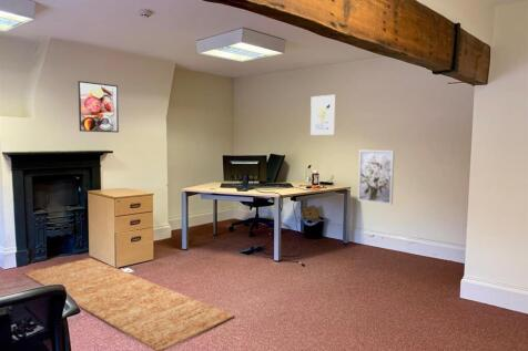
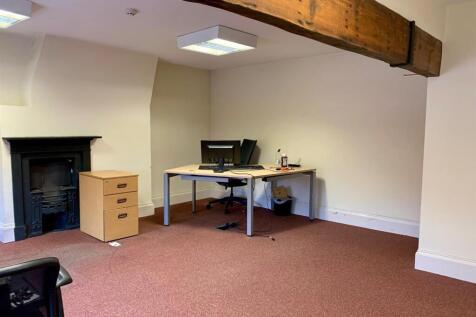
- rug (114, 291)
- wall art (375, 176)
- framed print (99, 107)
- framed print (322, 115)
